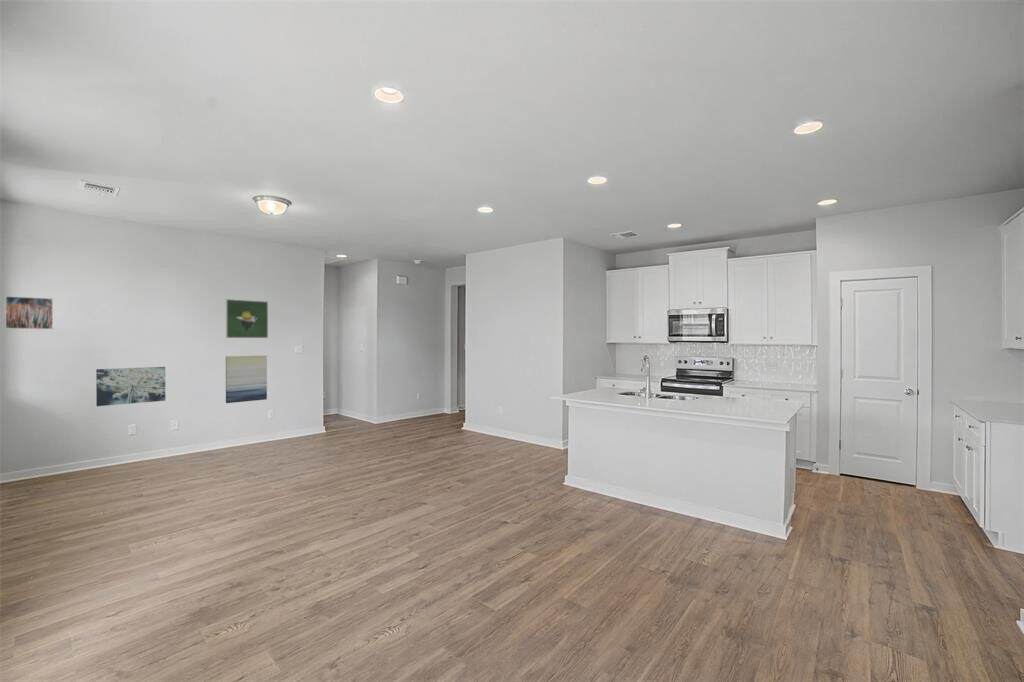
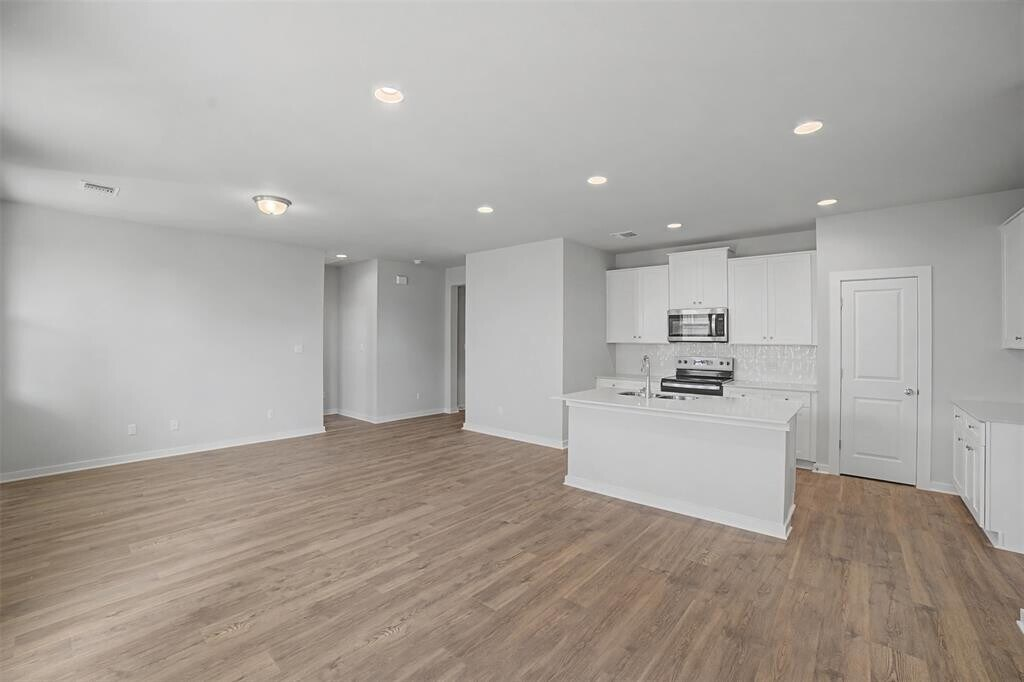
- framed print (29, 313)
- wall art (246, 378)
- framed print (247, 319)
- wall art (132, 385)
